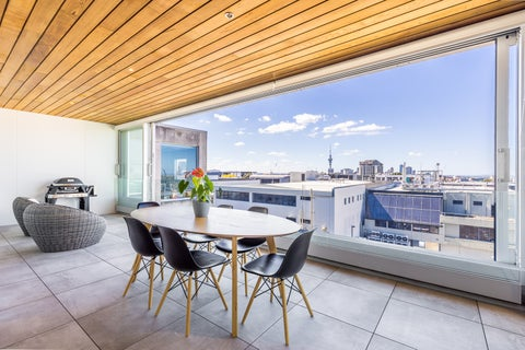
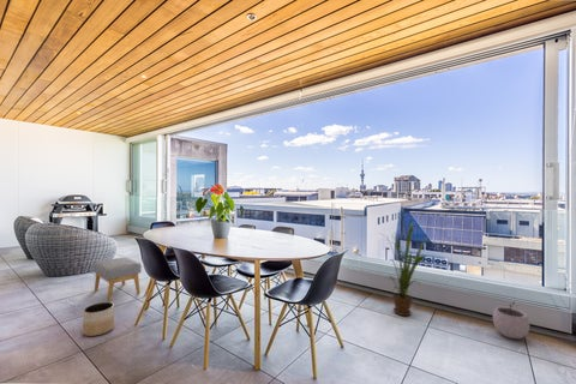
+ planter (98, 318)
+ plant pot (510, 318)
+ footstool (116, 276)
+ house plant (401, 266)
